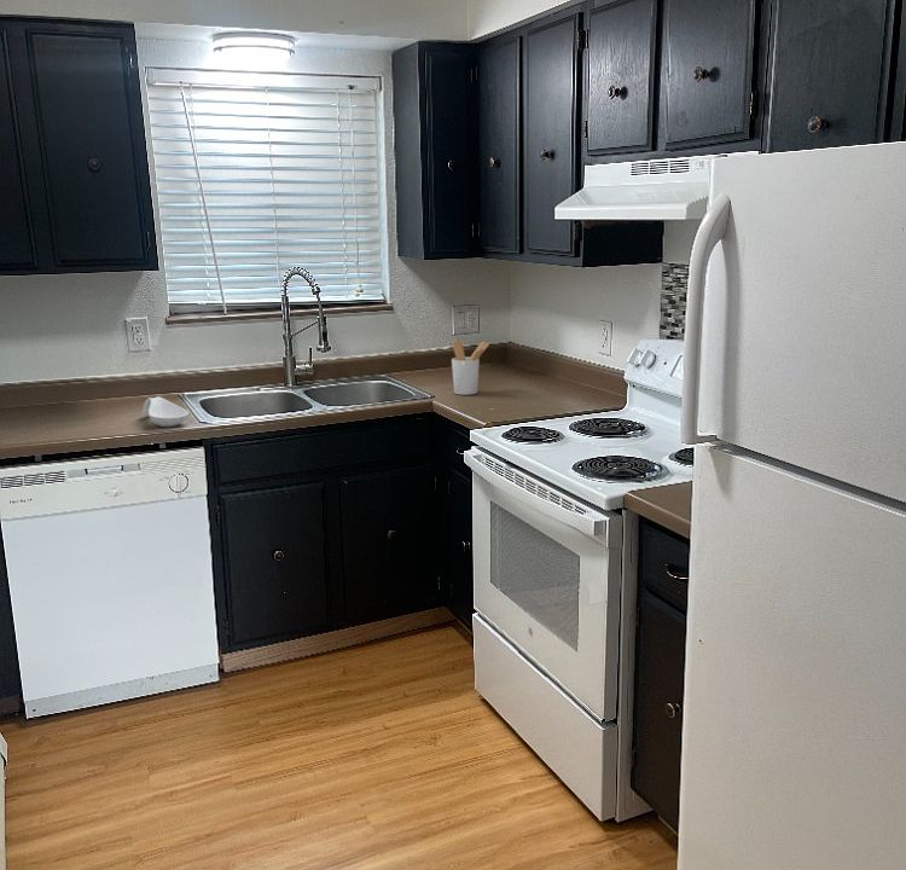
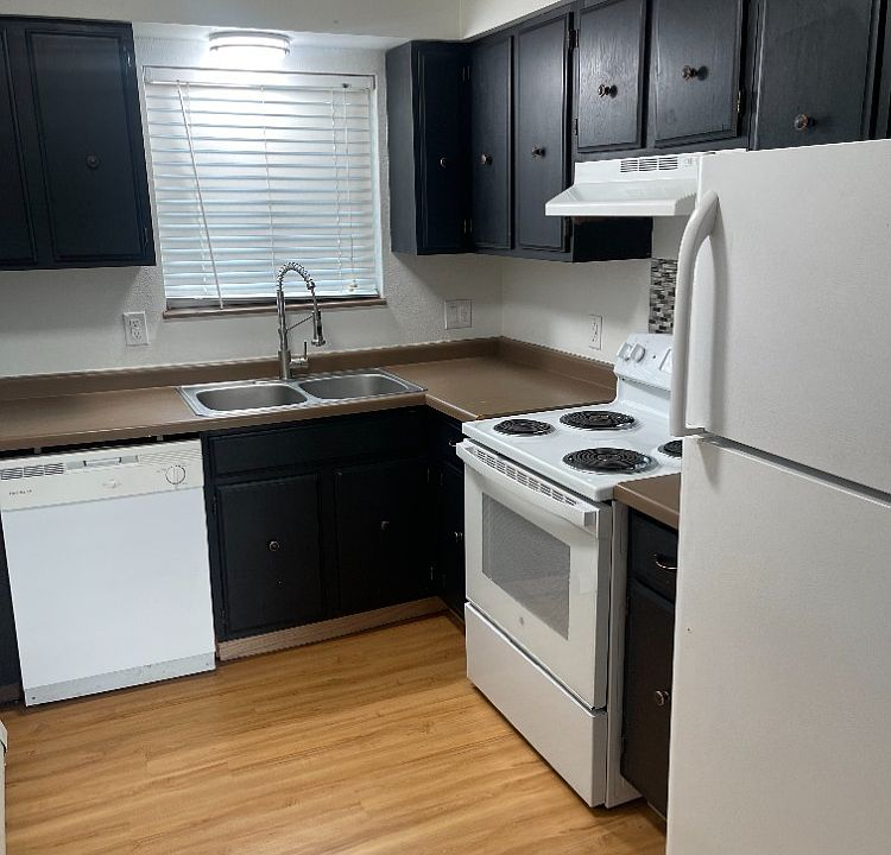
- spoon rest (161, 411)
- utensil holder (471, 366)
